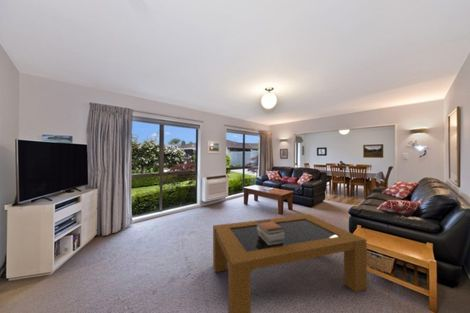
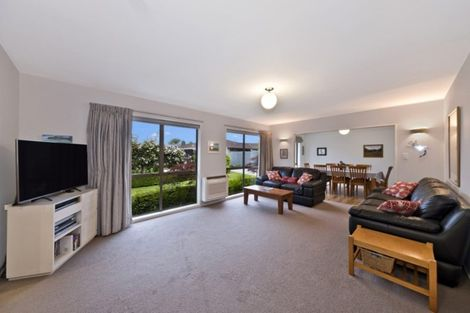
- book stack (269, 230)
- coffee table (282, 253)
